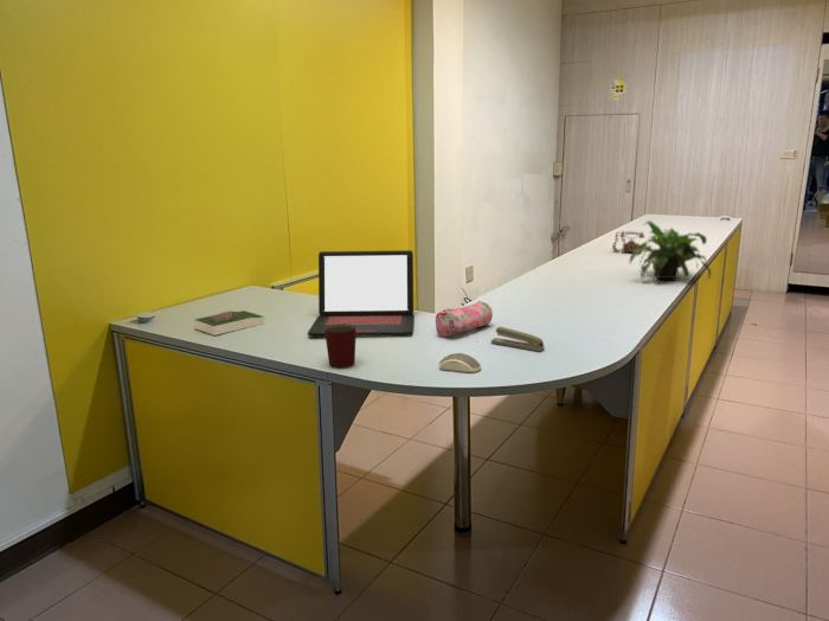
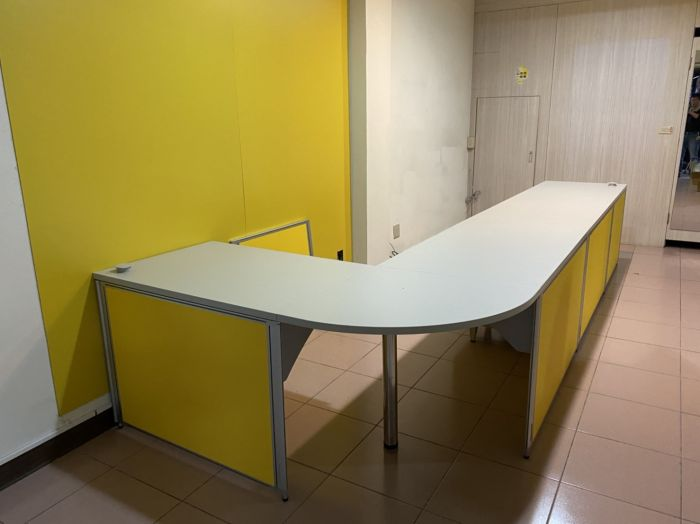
- pencil case (463, 318)
- potted plant (664, 249)
- telephone (634, 241)
- stapler (516, 338)
- computer mouse (460, 360)
- mug (338, 345)
- laptop (362, 292)
- book (229, 318)
